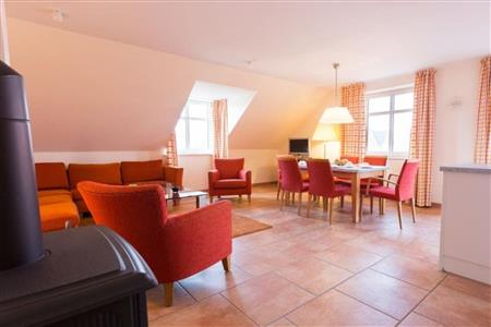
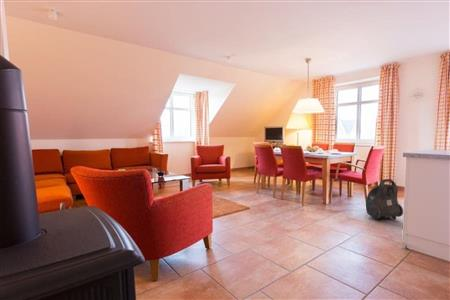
+ vacuum cleaner (383, 198)
